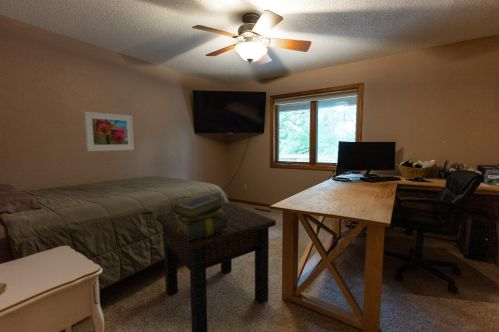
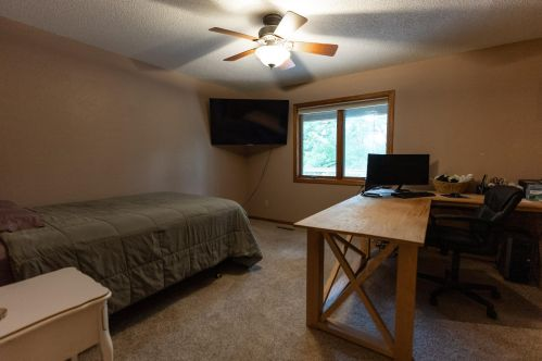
- side table (214, 257)
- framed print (111, 132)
- stack of books (200, 215)
